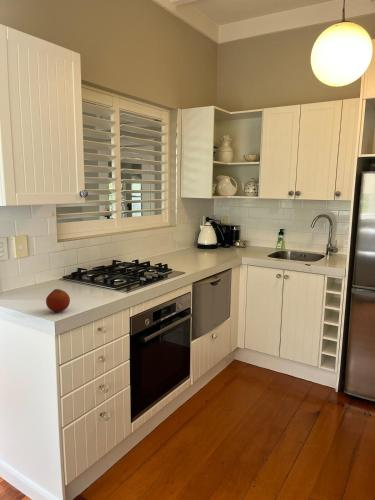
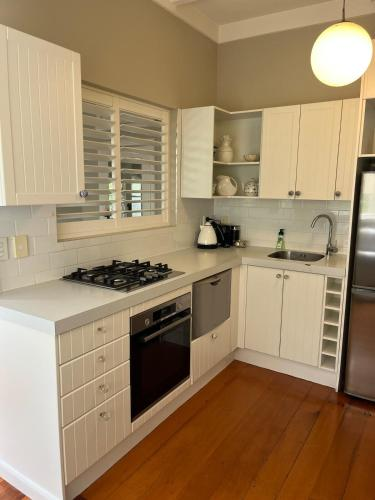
- fruit (58, 300)
